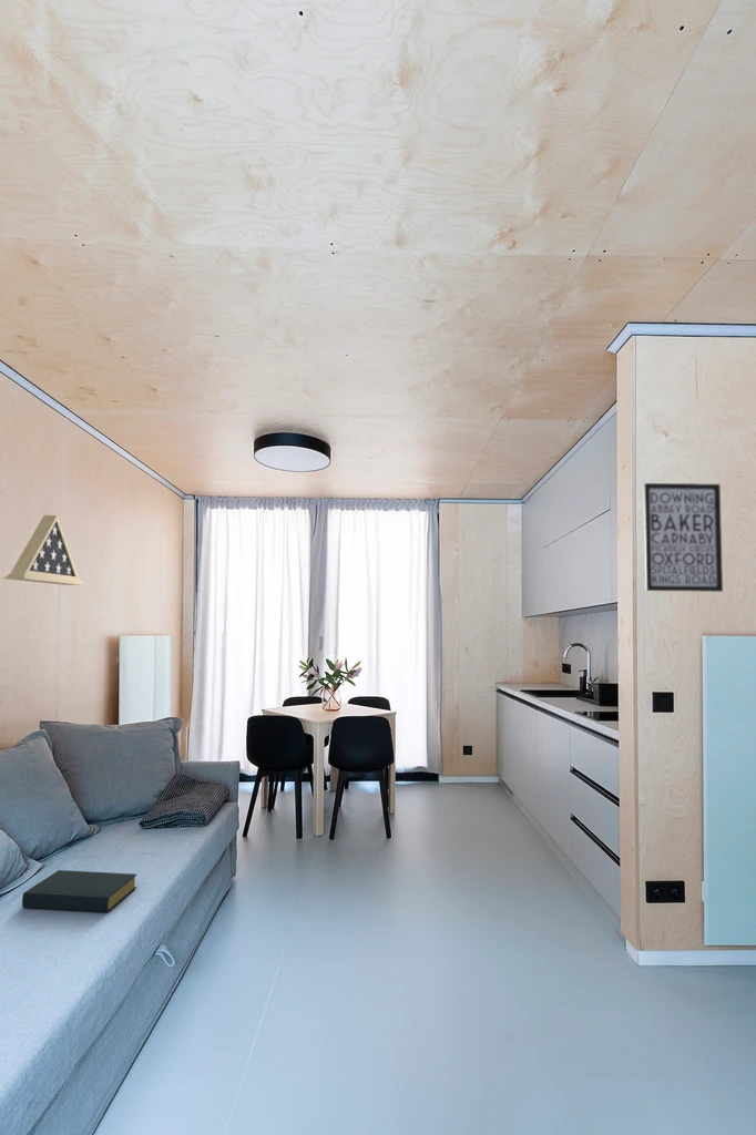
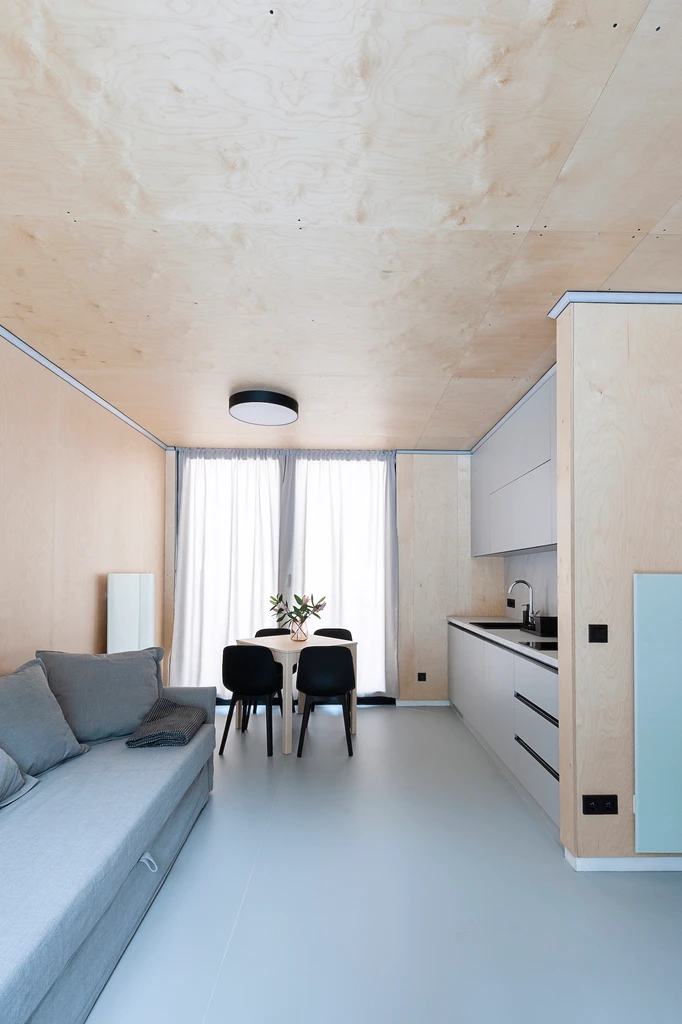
- display case (49, 548)
- wall art (682, 536)
- hardback book (81, 890)
